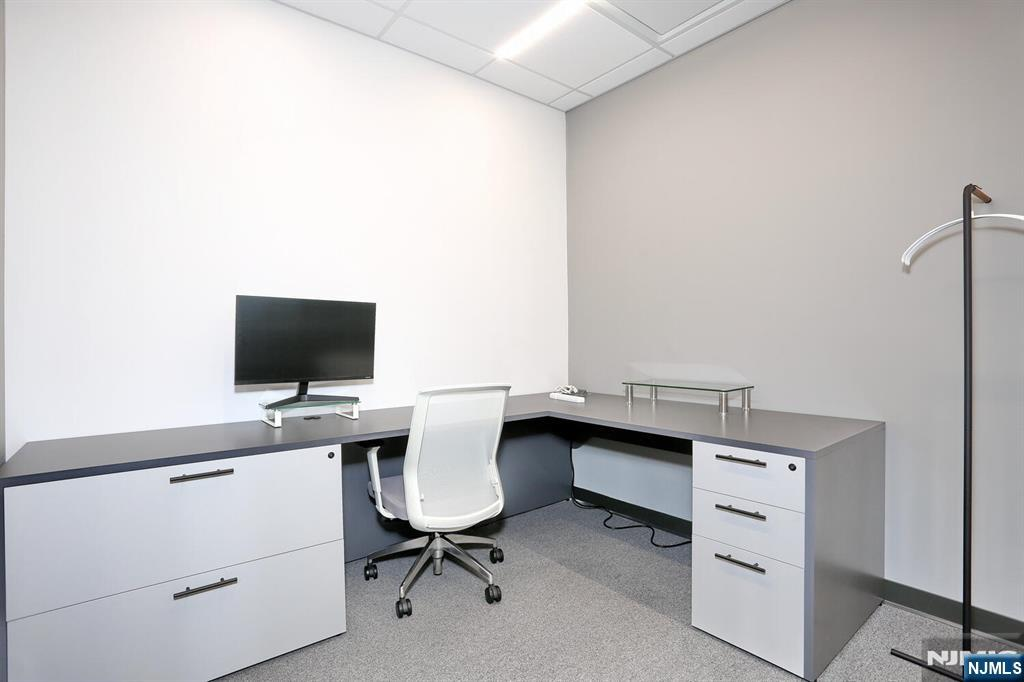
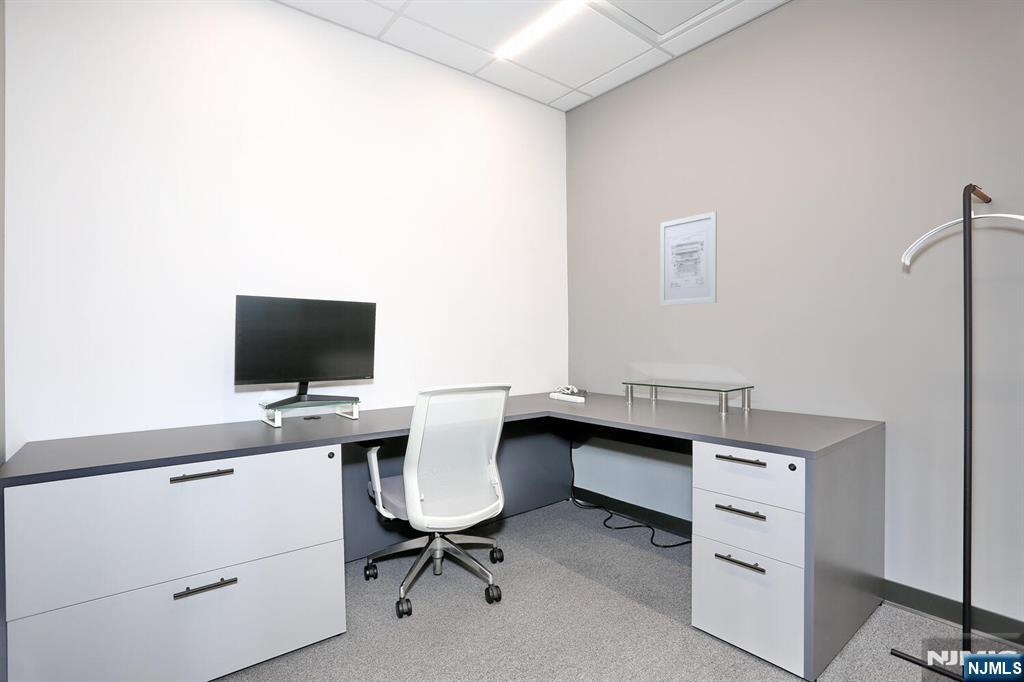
+ wall art (687, 260)
